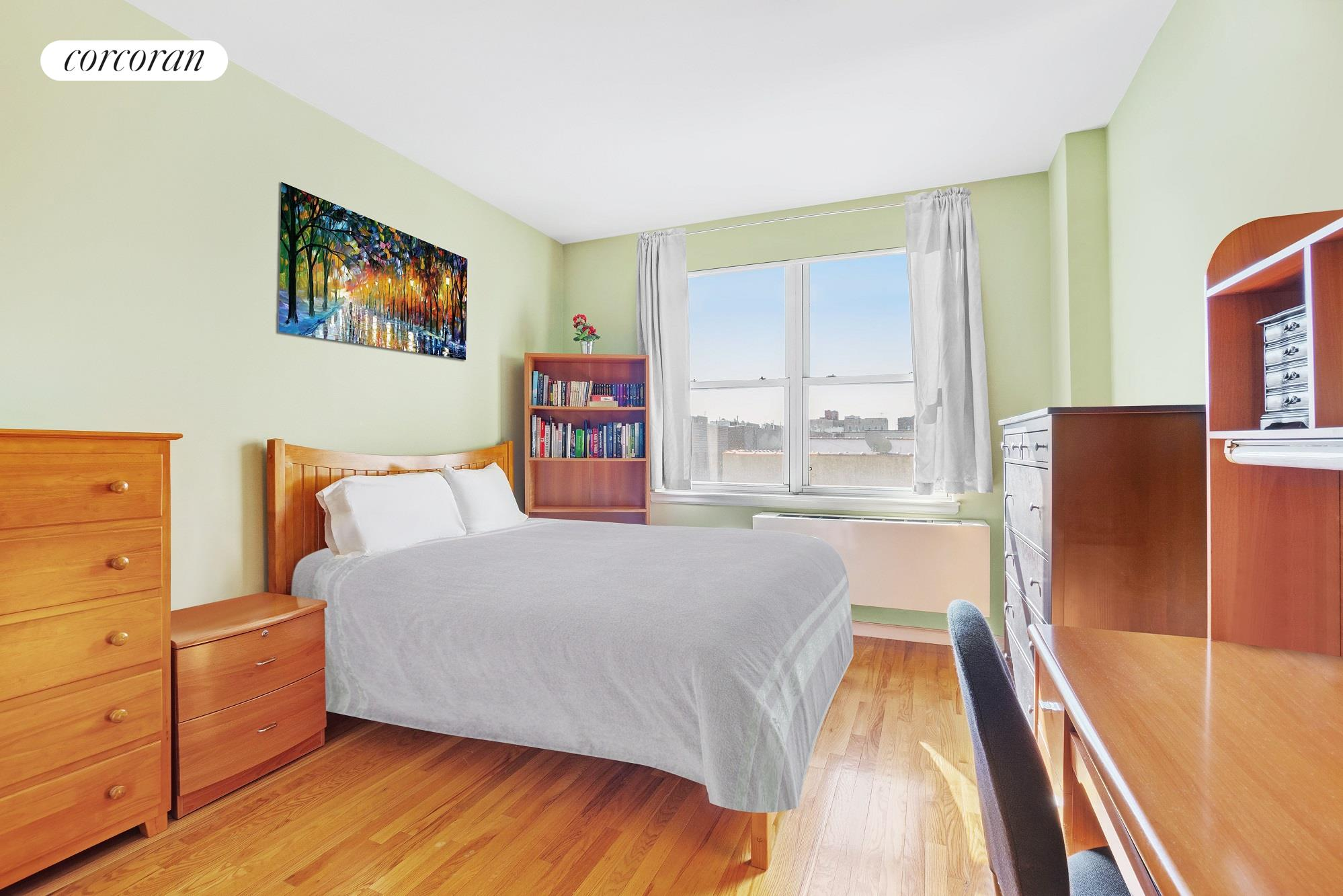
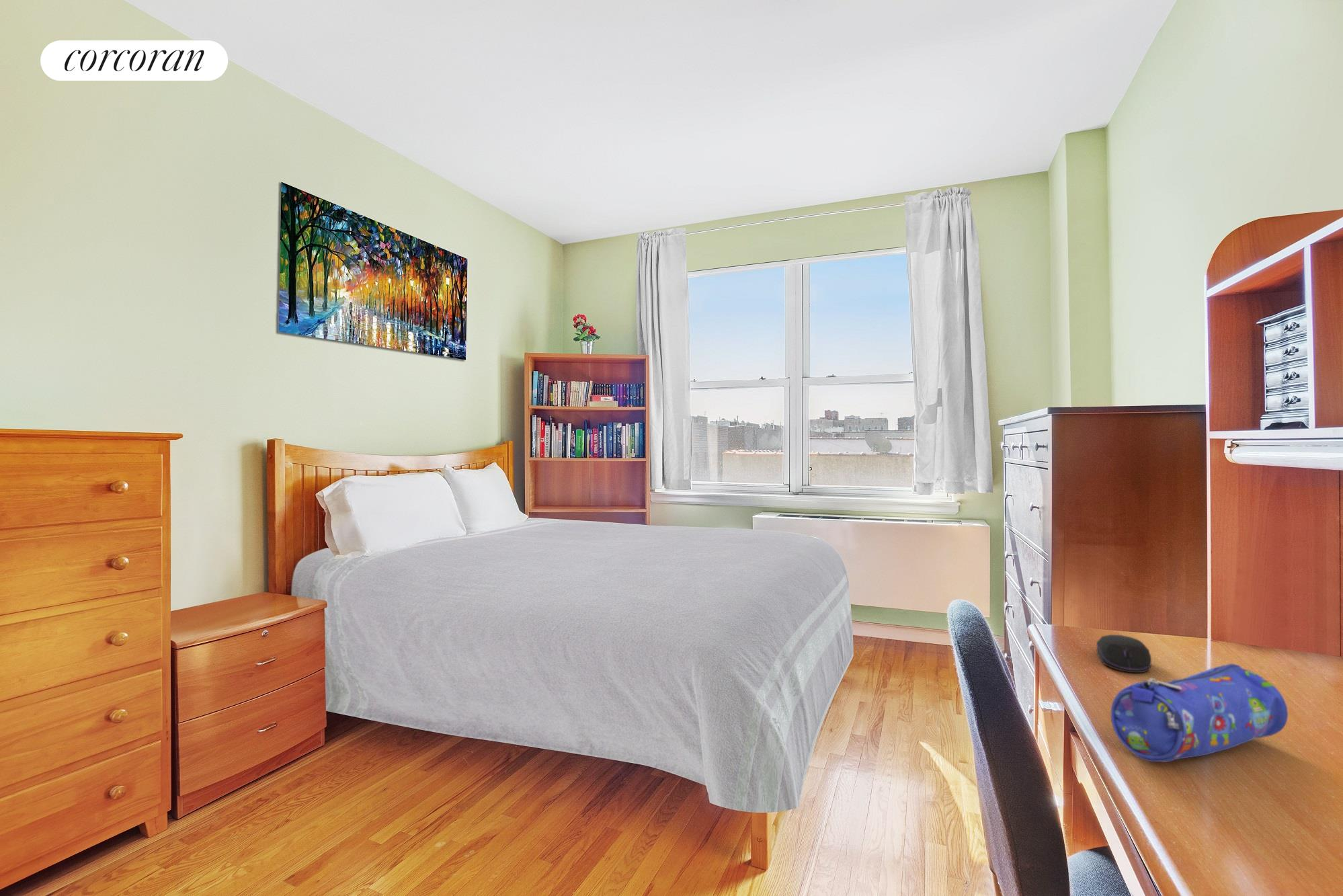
+ computer mouse (1123, 651)
+ pencil case (1196, 708)
